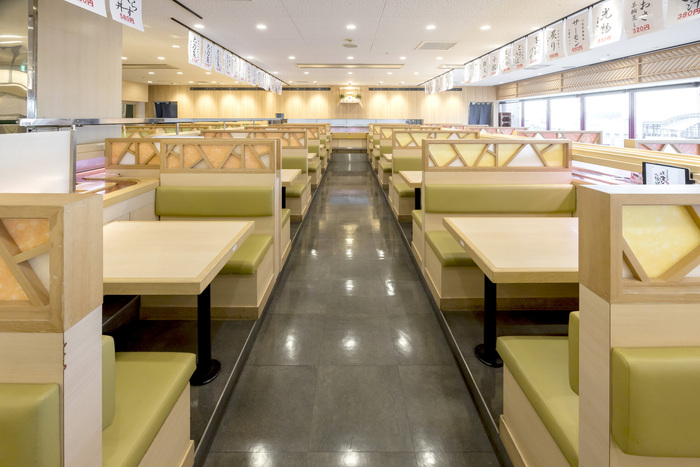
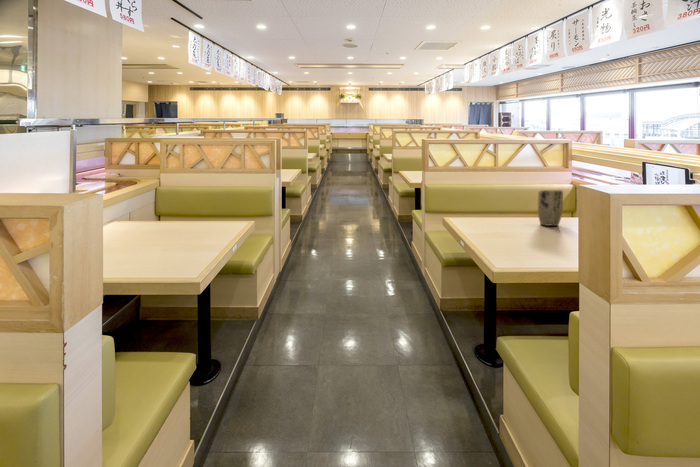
+ plant pot (550, 207)
